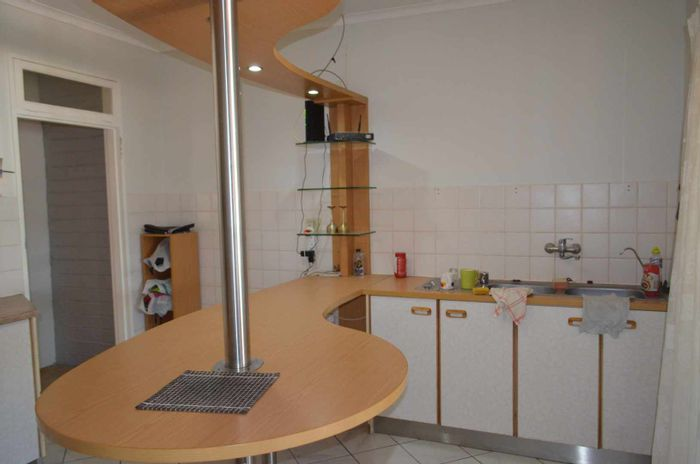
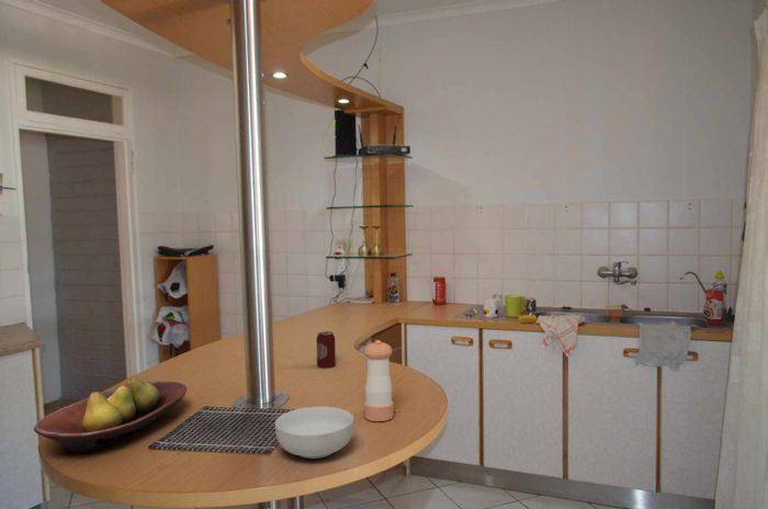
+ beverage can (326, 349)
+ cereal bowl (315, 434)
+ fruit bowl (117, 407)
+ pepper shaker (377, 378)
